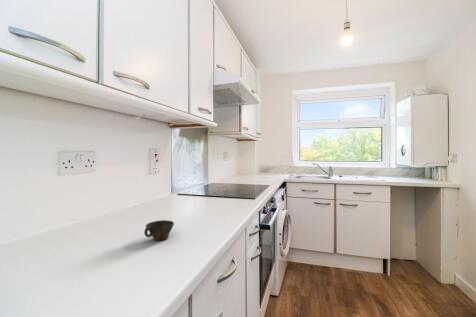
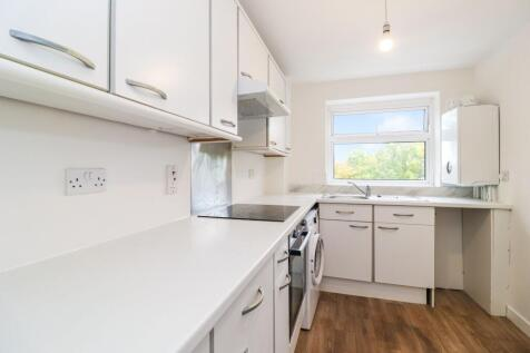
- cup (158, 231)
